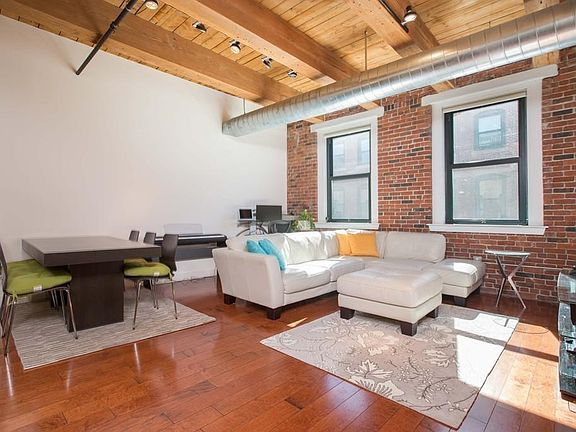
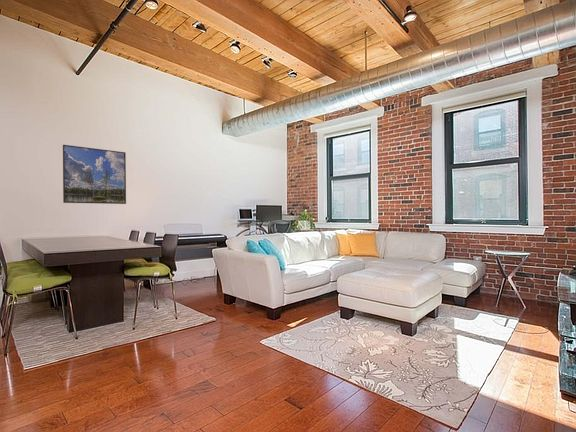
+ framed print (96, 176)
